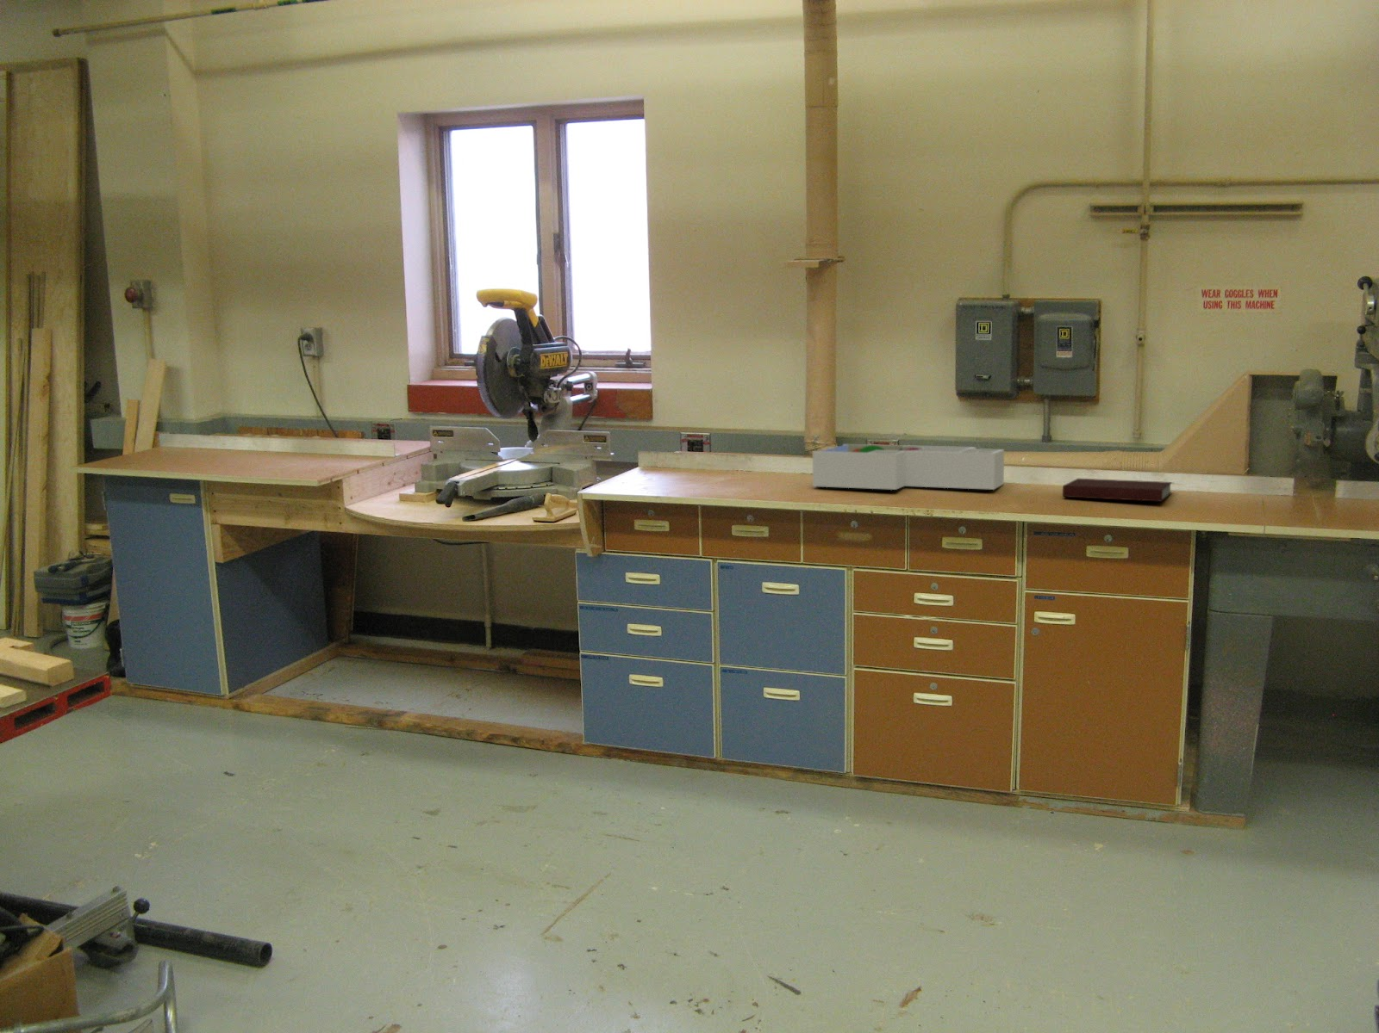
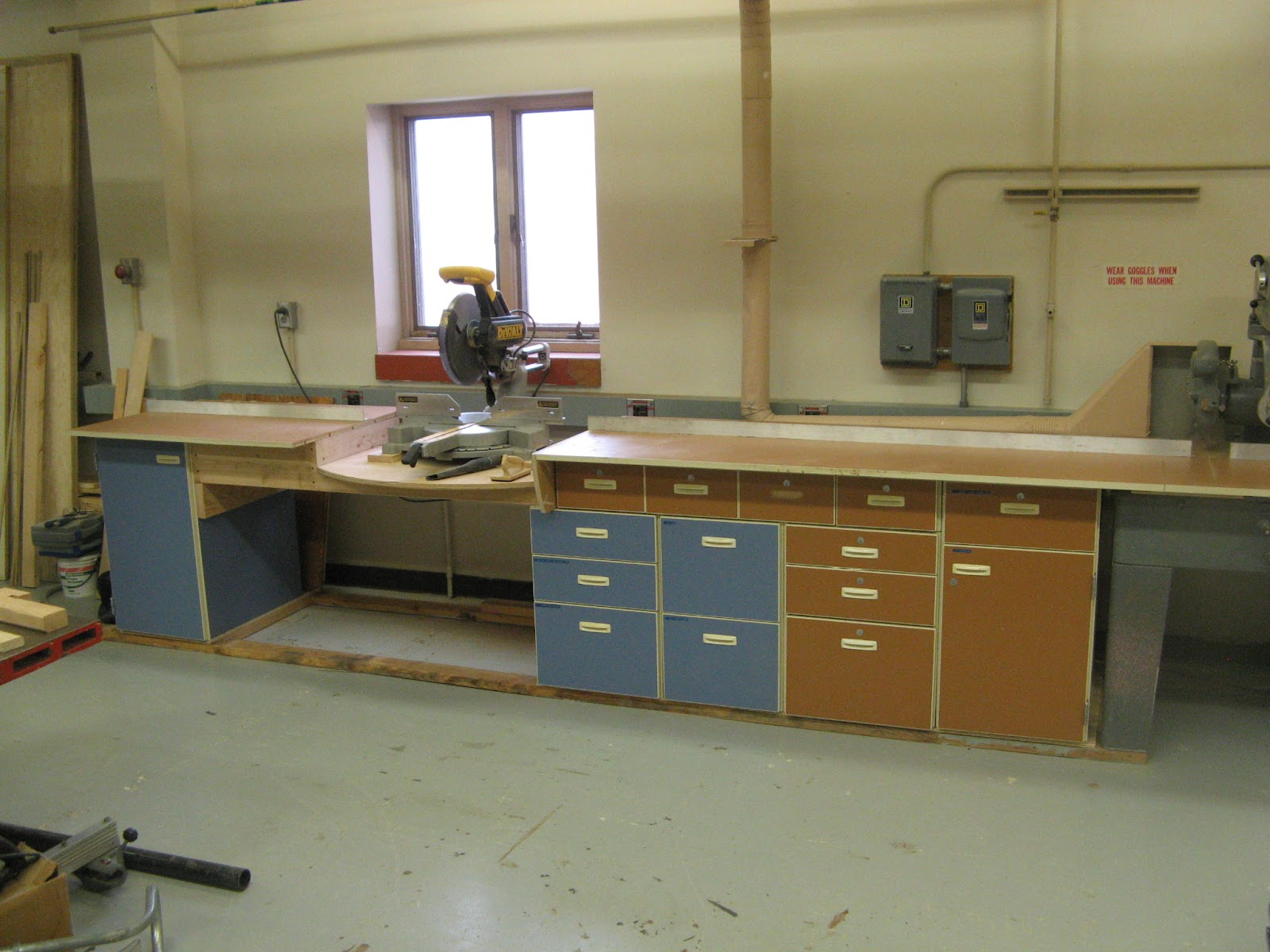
- desk organizer (910, 467)
- notebook (1117, 489)
